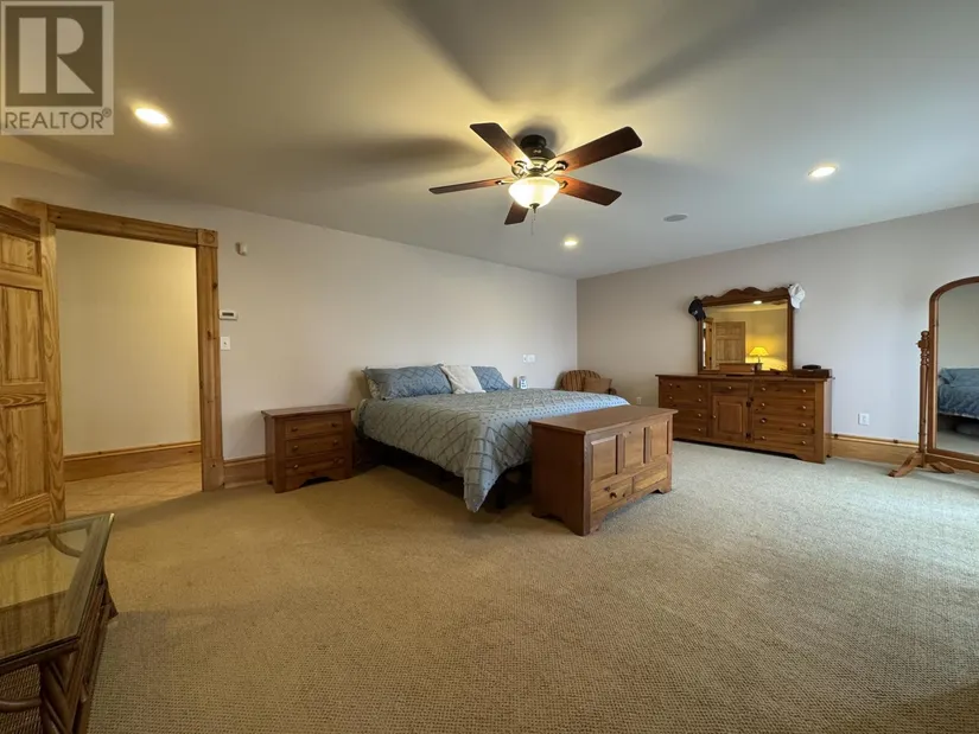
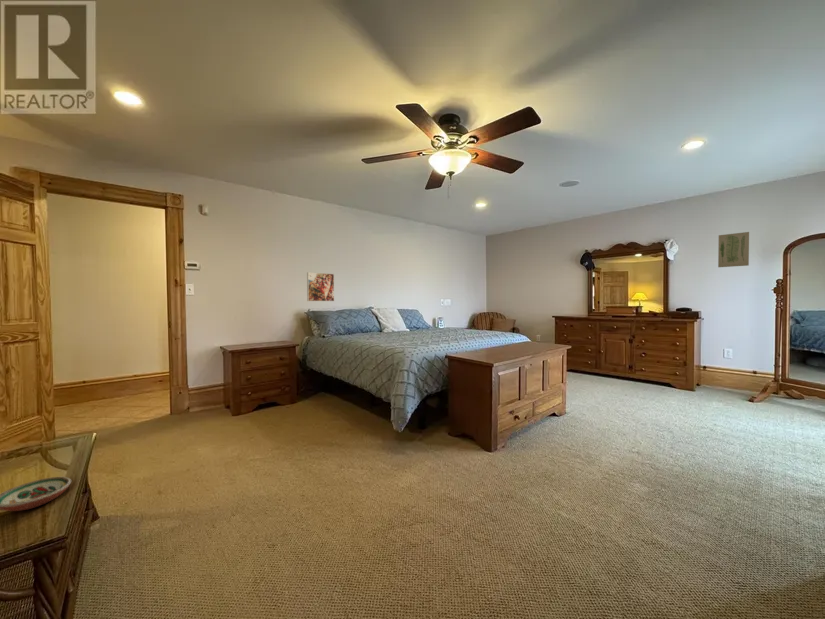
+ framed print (320, 287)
+ decorative bowl (34, 496)
+ wall art (733, 250)
